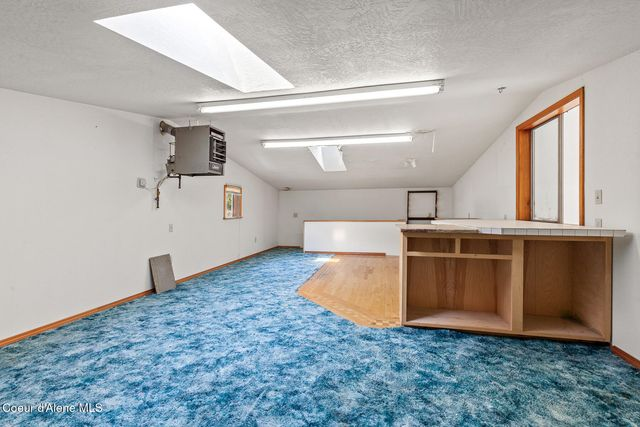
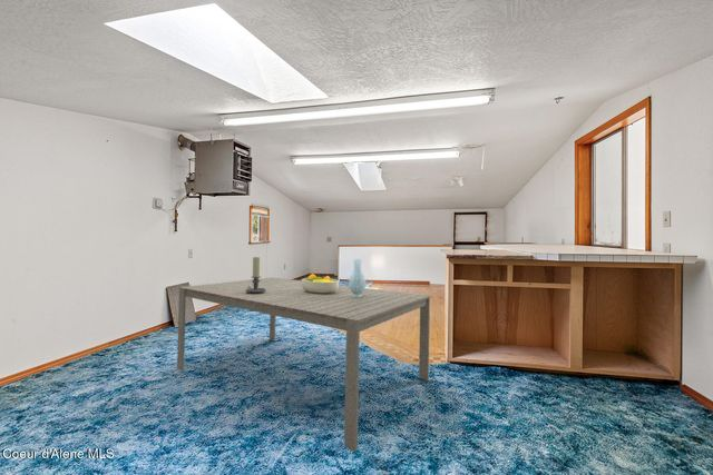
+ dining table (300, 320)
+ vase (356, 277)
+ fruit bowl (320, 283)
+ candle holder (254, 274)
